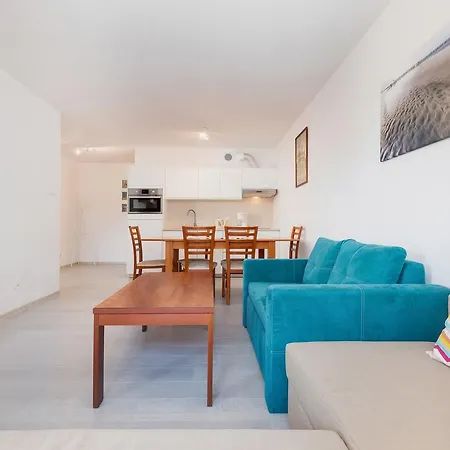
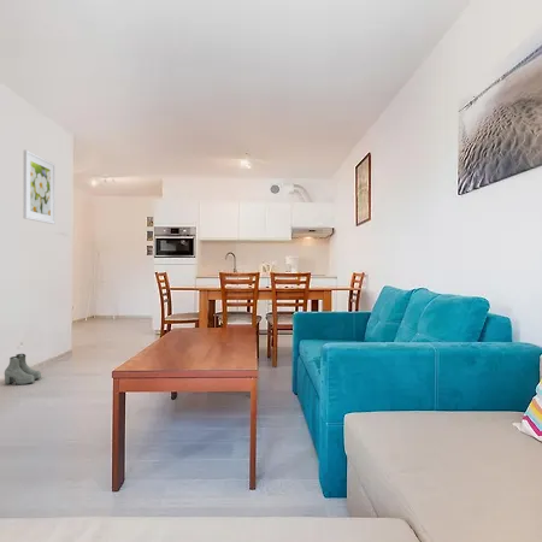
+ boots (23, 367)
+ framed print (40, 189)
